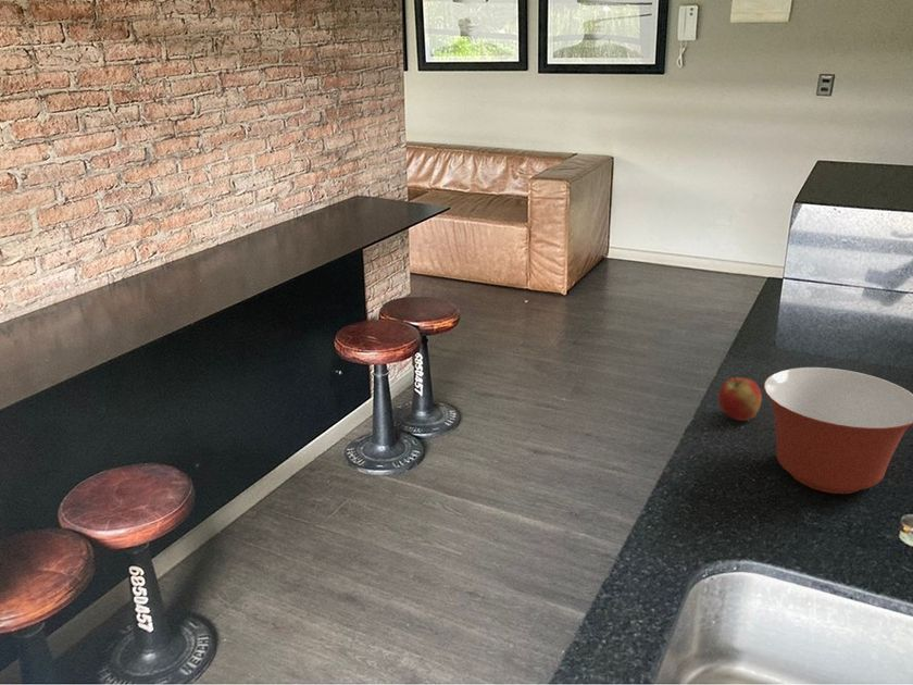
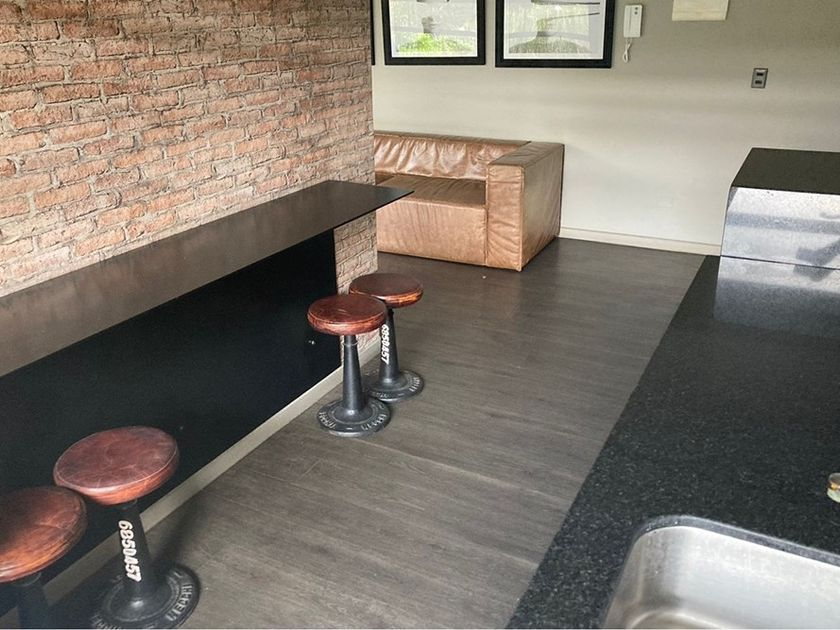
- apple (740, 396)
- mixing bowl (833, 435)
